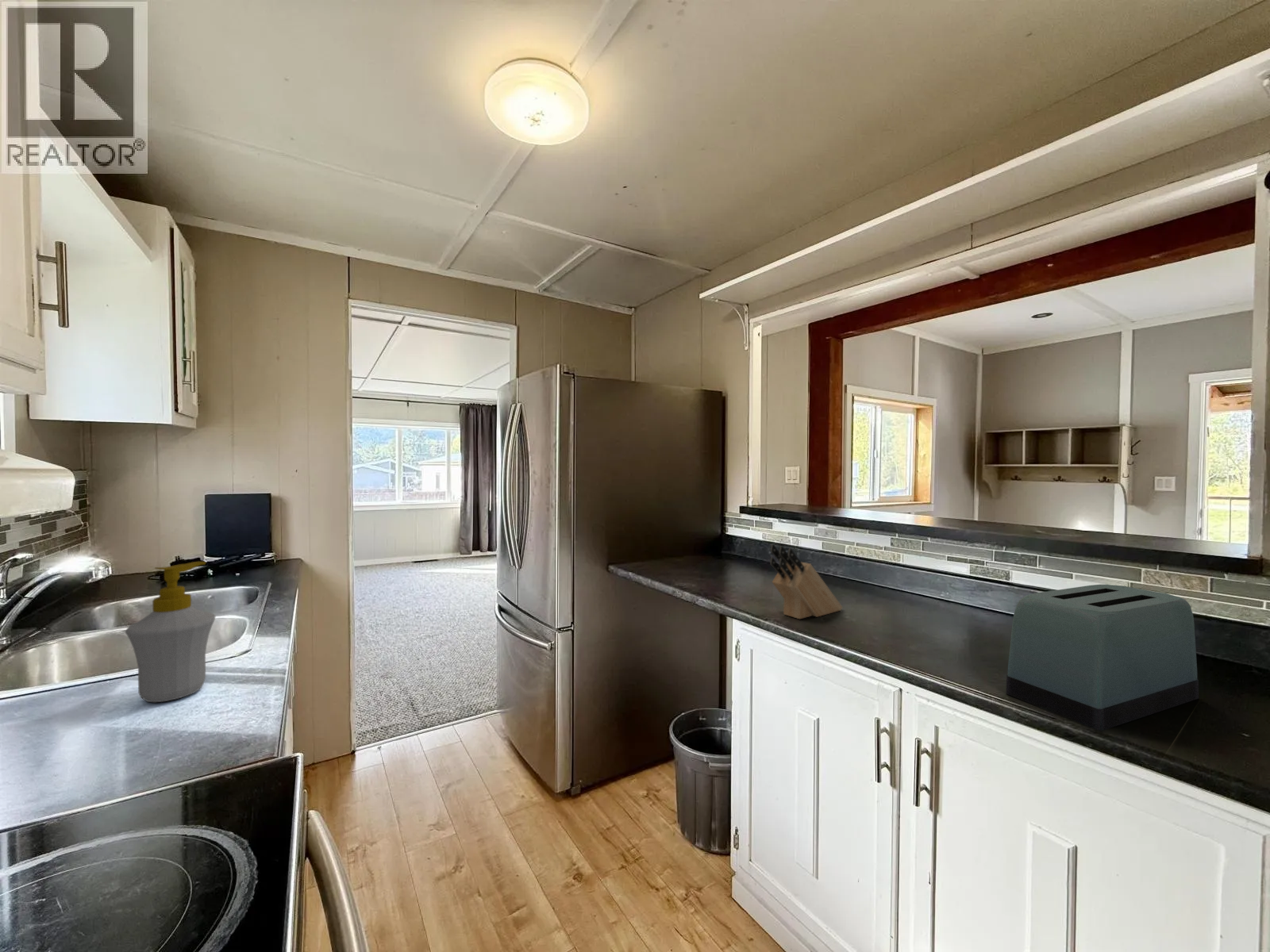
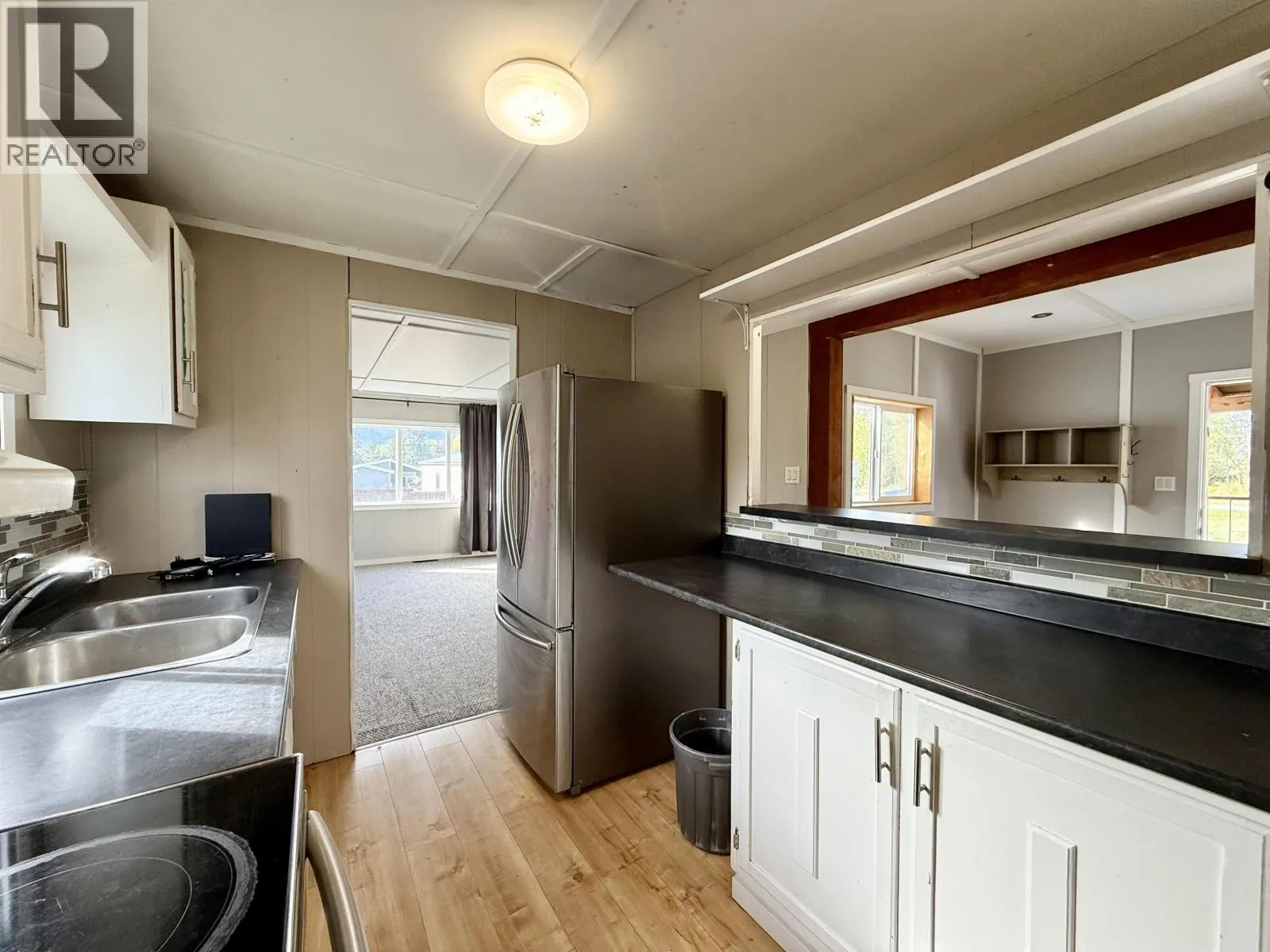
- soap bottle (172, 629)
- knife block (804, 578)
- toaster (1103, 645)
